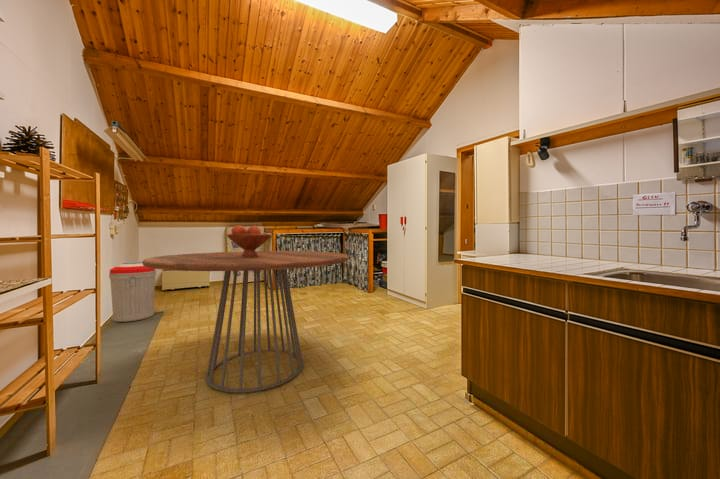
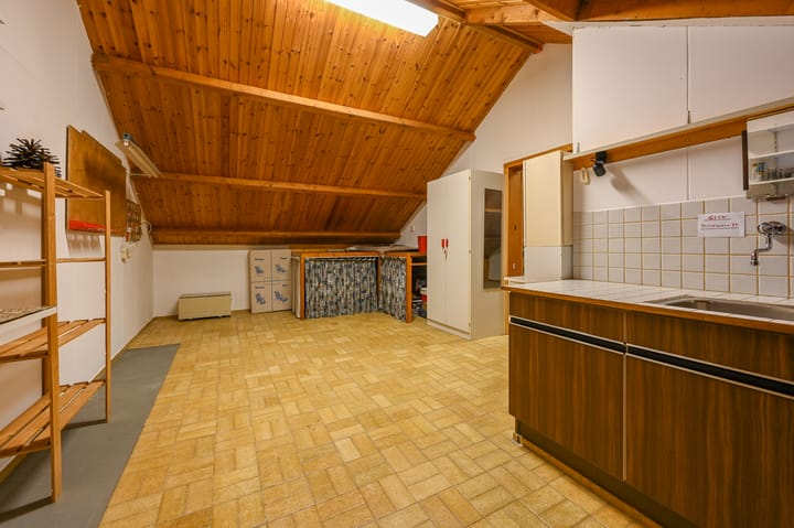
- trash can (133, 289)
- fruit bowl (249, 240)
- dining table (257, 311)
